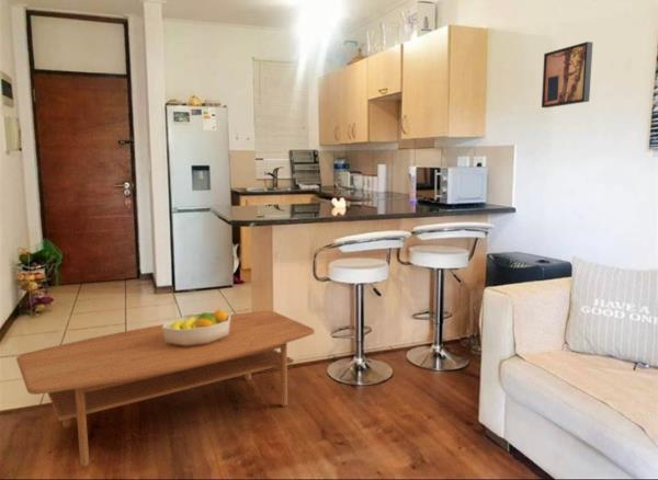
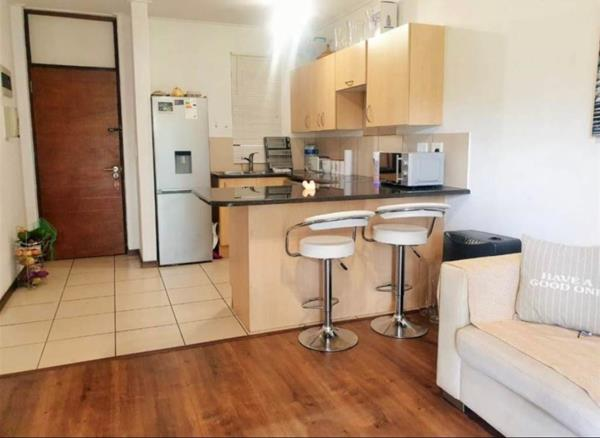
- coffee table (179, 379)
- wall art (565, 76)
- fruit bowl (197, 324)
